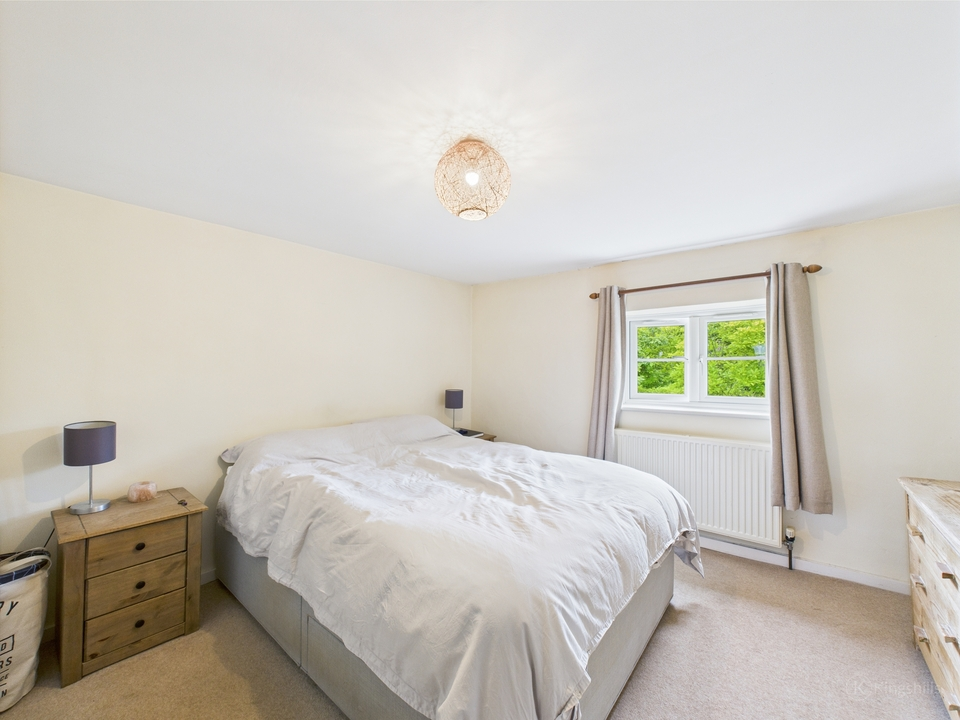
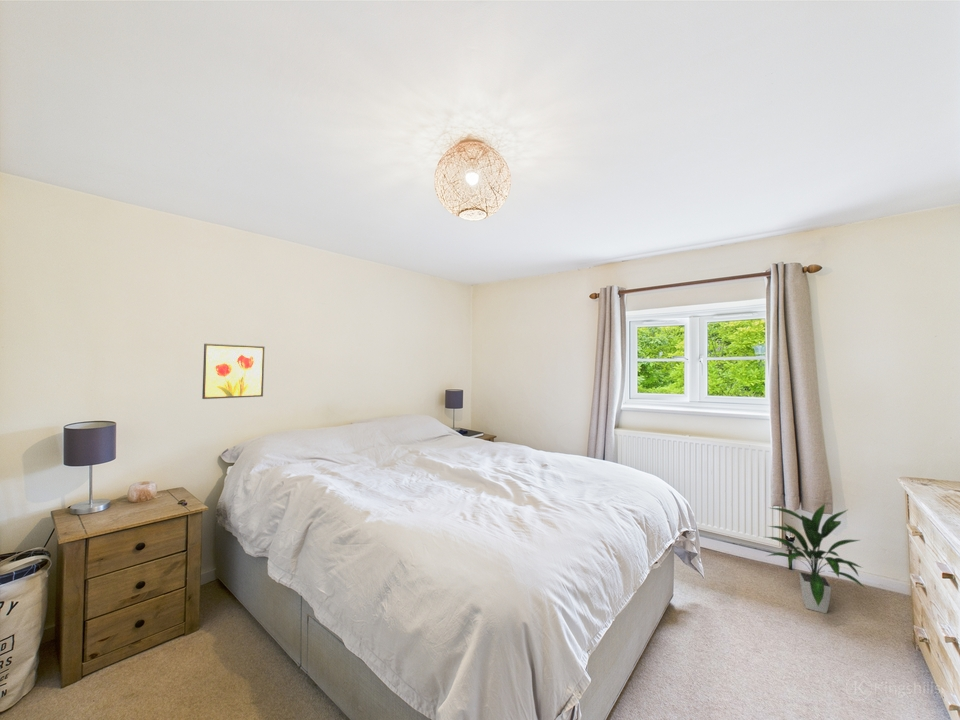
+ wall art (234, 371)
+ indoor plant (813, 555)
